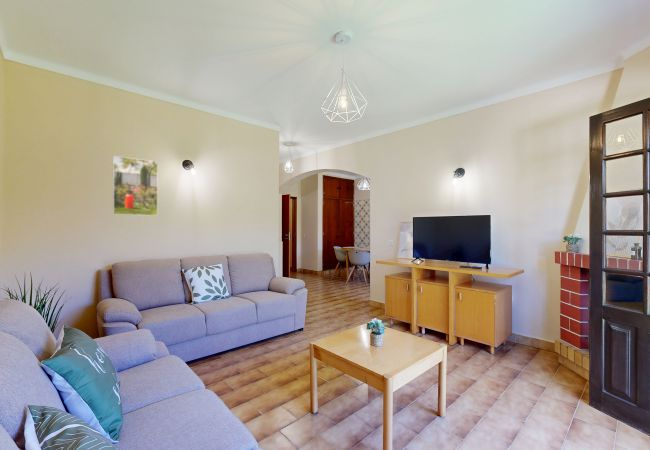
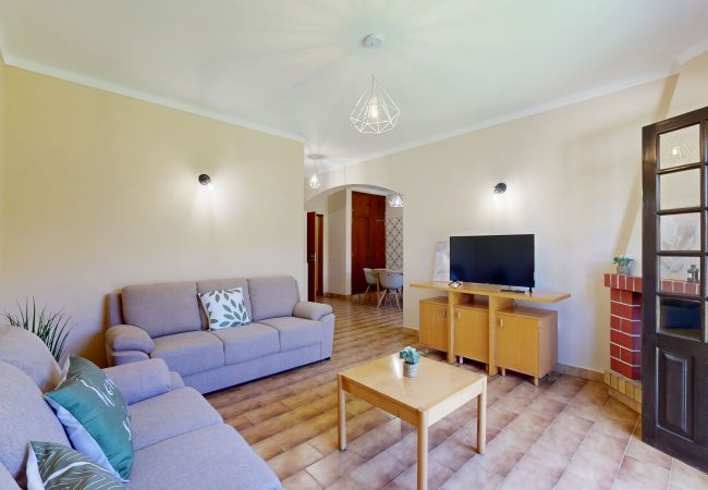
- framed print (136, 187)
